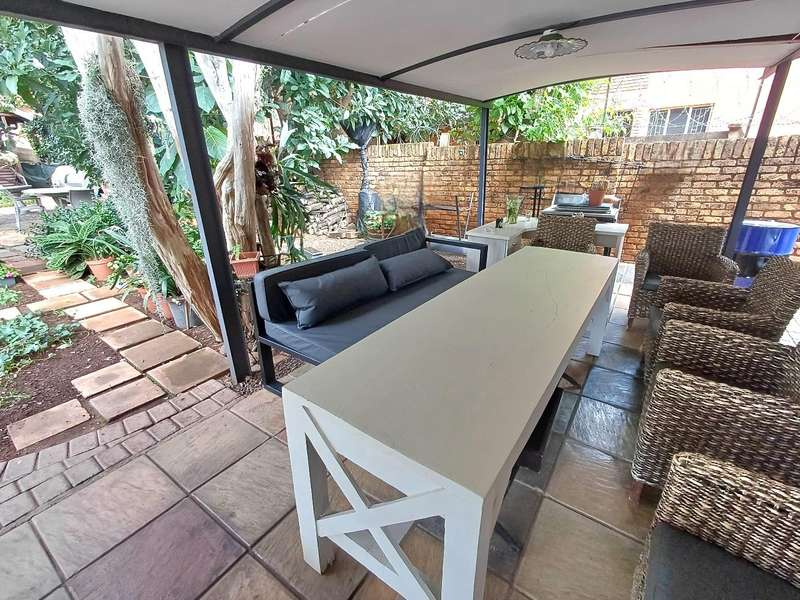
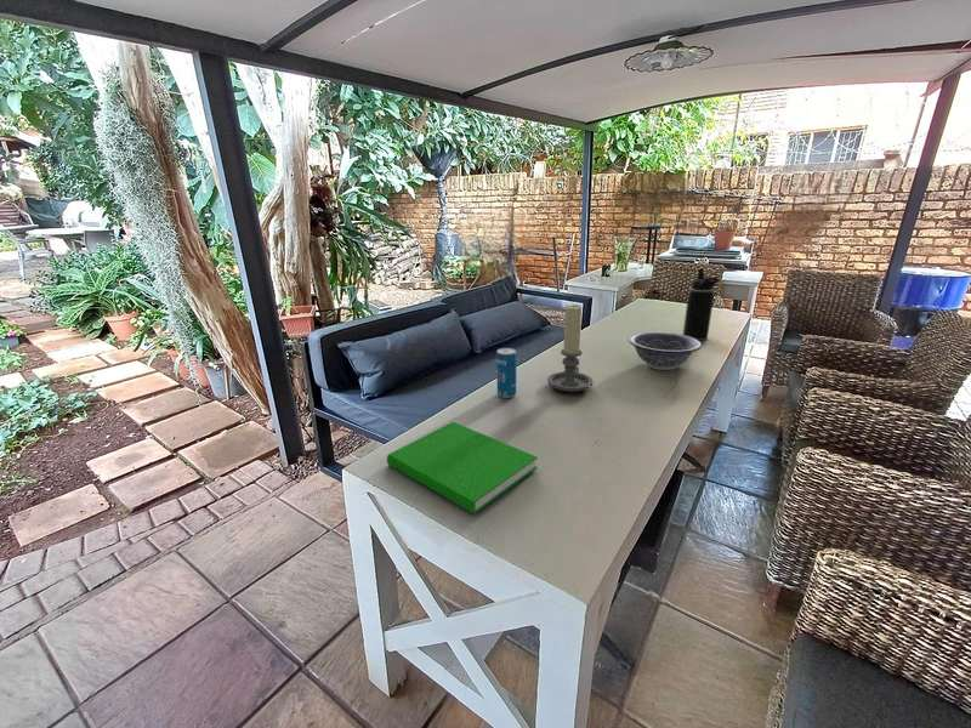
+ candle holder (573, 345)
+ decorative bowl (661, 353)
+ water bottle (700, 305)
+ beverage can (506, 372)
+ book (461, 461)
